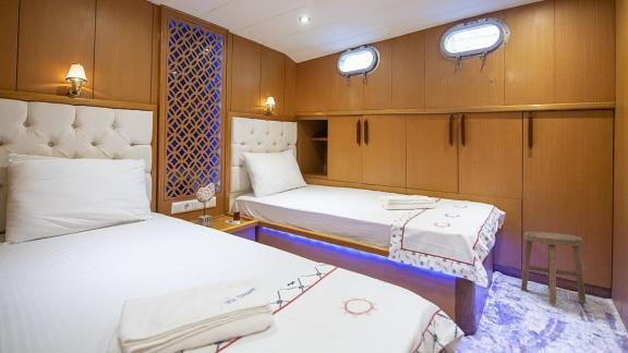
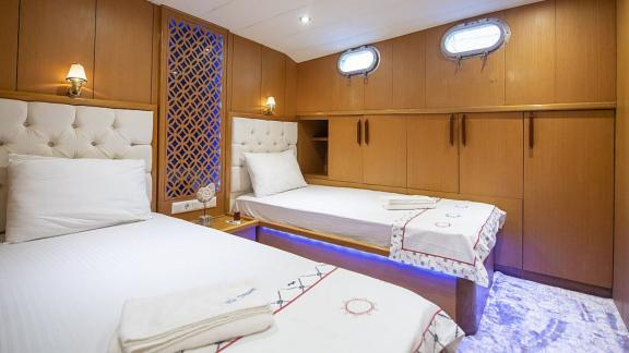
- stool (552, 265)
